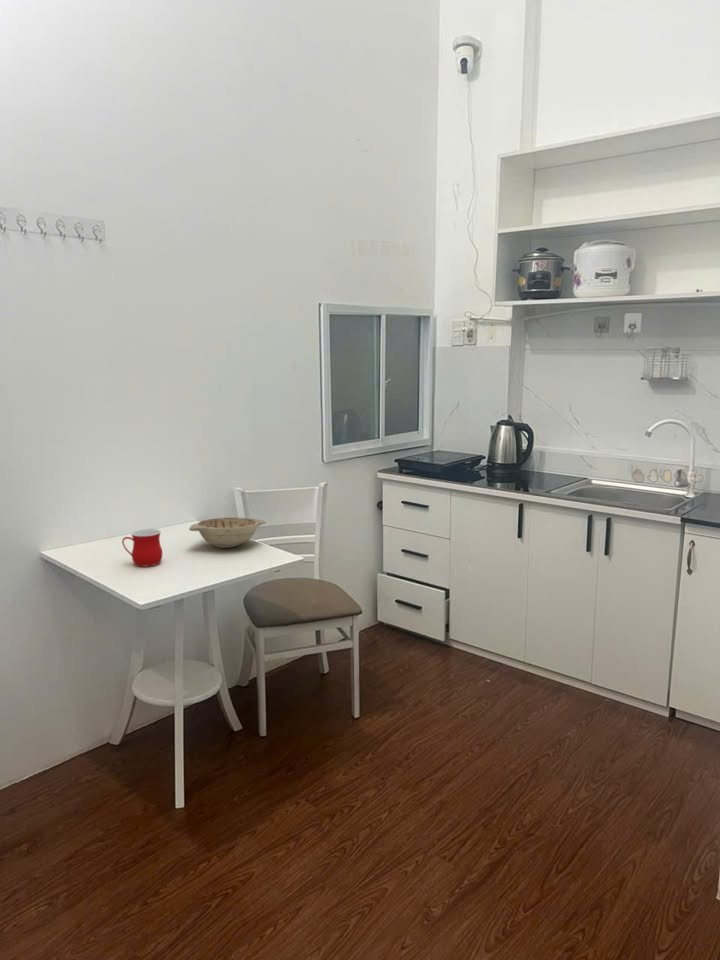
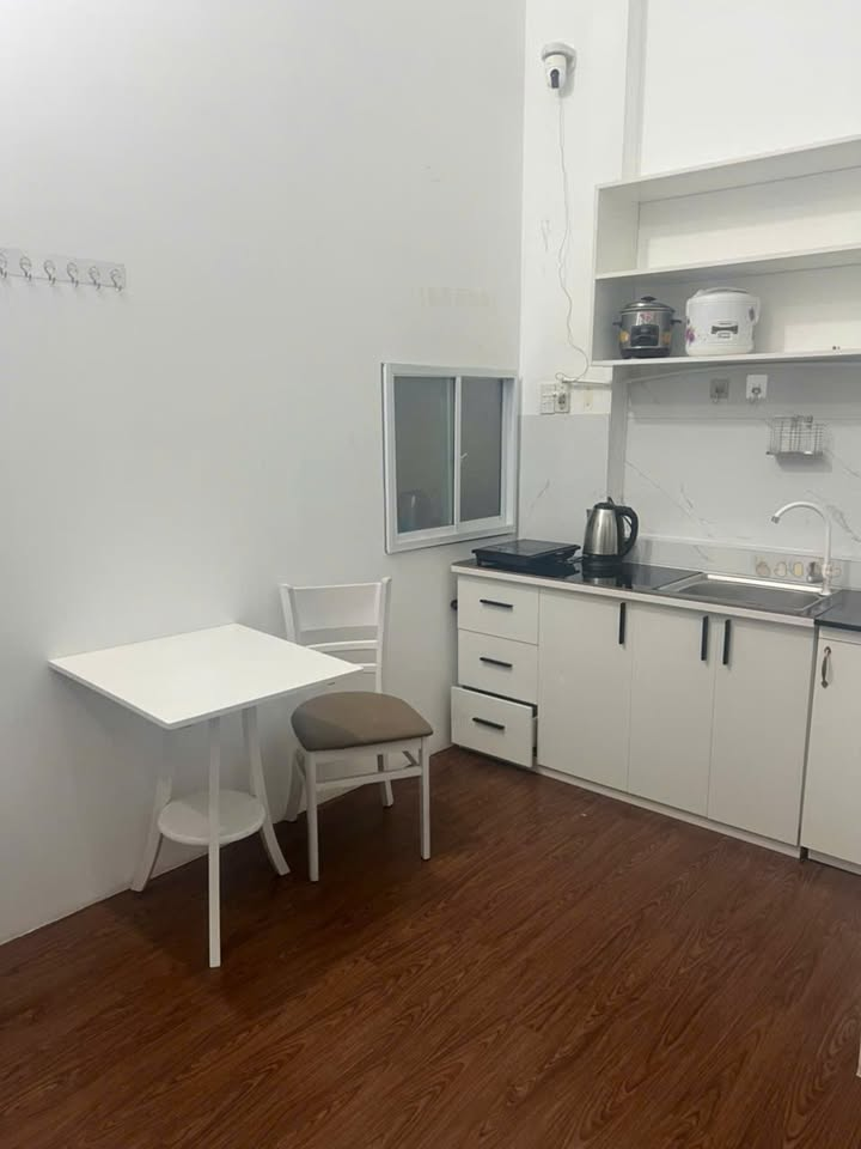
- decorative bowl (228, 532)
- mug (142, 548)
